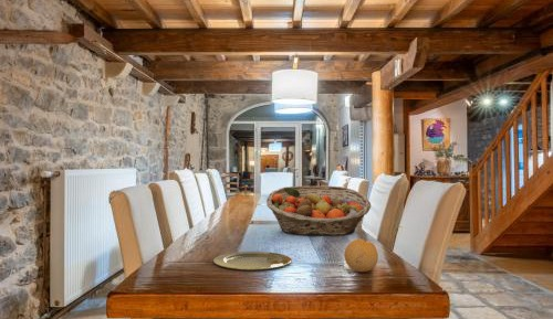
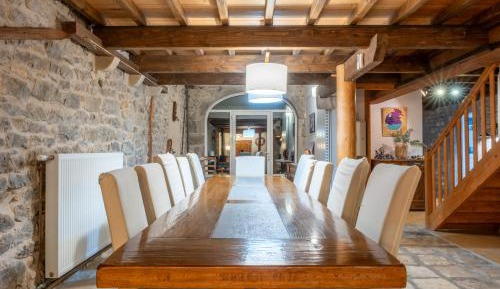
- fruit basket (317, 209)
- plate (252, 259)
- fruit (361, 255)
